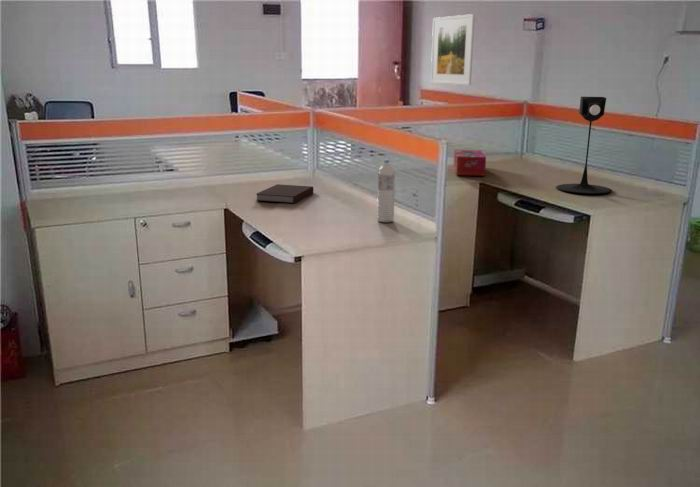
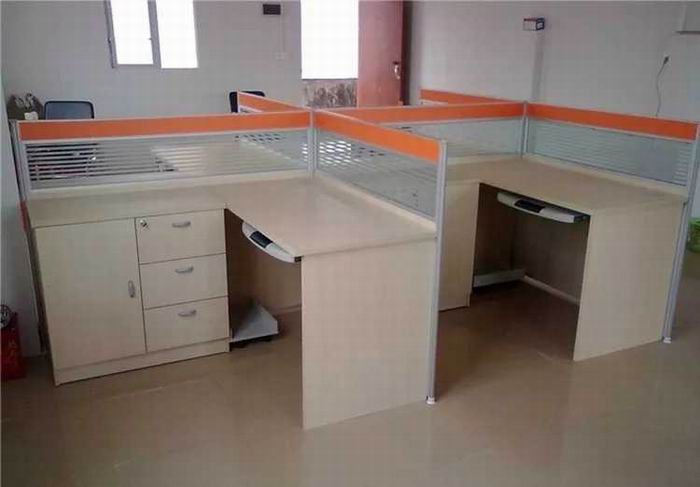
- notebook (285, 193)
- water bottle (386, 190)
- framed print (451, 50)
- desk lamp (588, 144)
- tissue box (469, 162)
